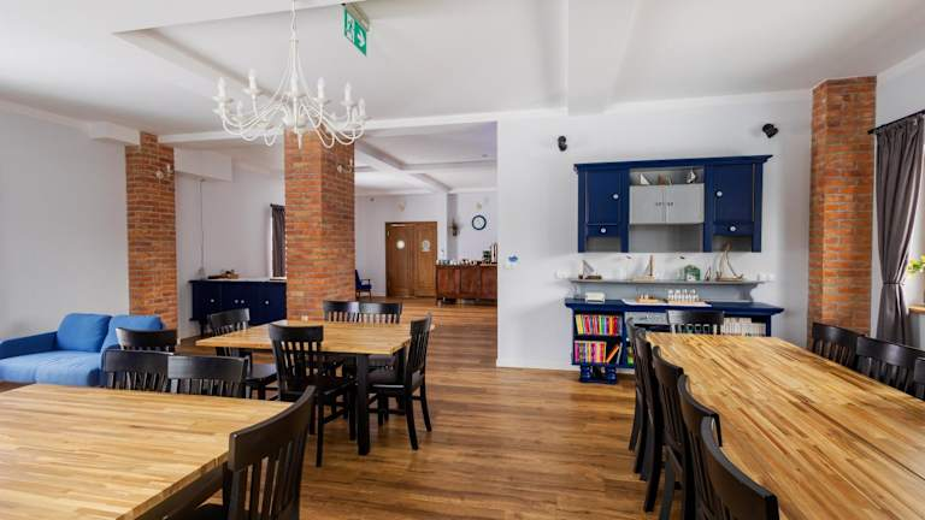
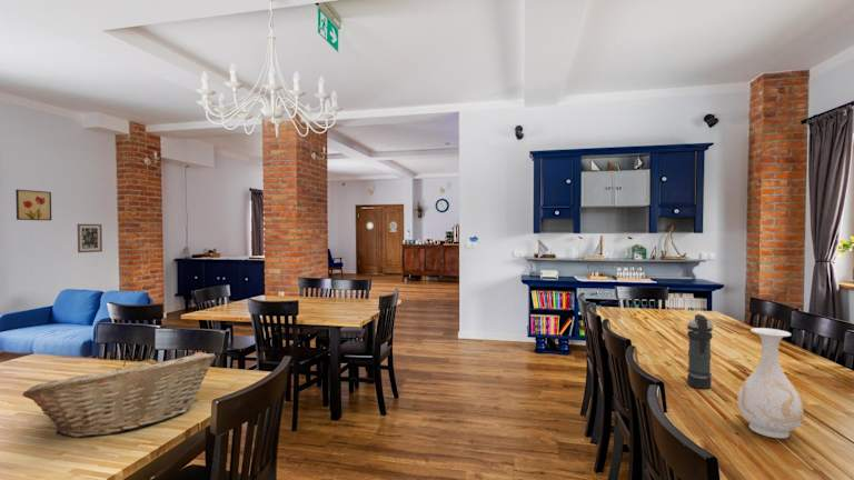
+ wall art (33, 204)
+ vase (769, 381)
+ wall art (90, 238)
+ smoke grenade (699, 351)
+ fruit basket (130, 384)
